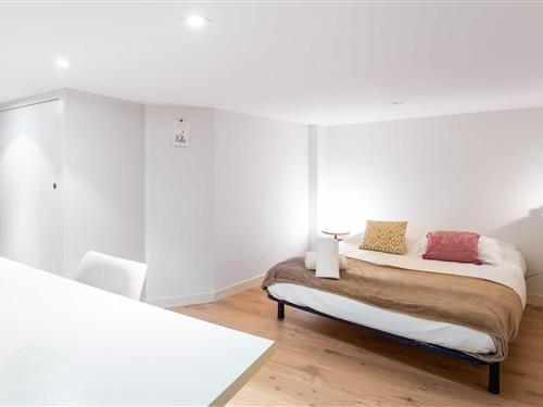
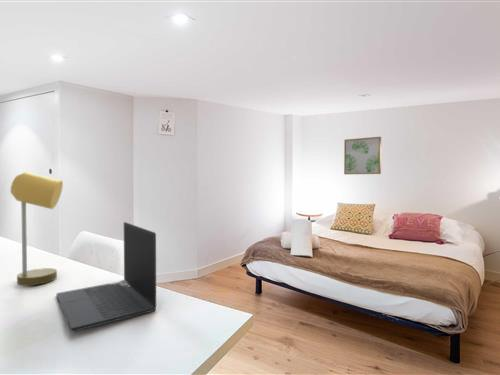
+ wall art (362, 156)
+ desk lamp (25, 226)
+ laptop (104, 284)
